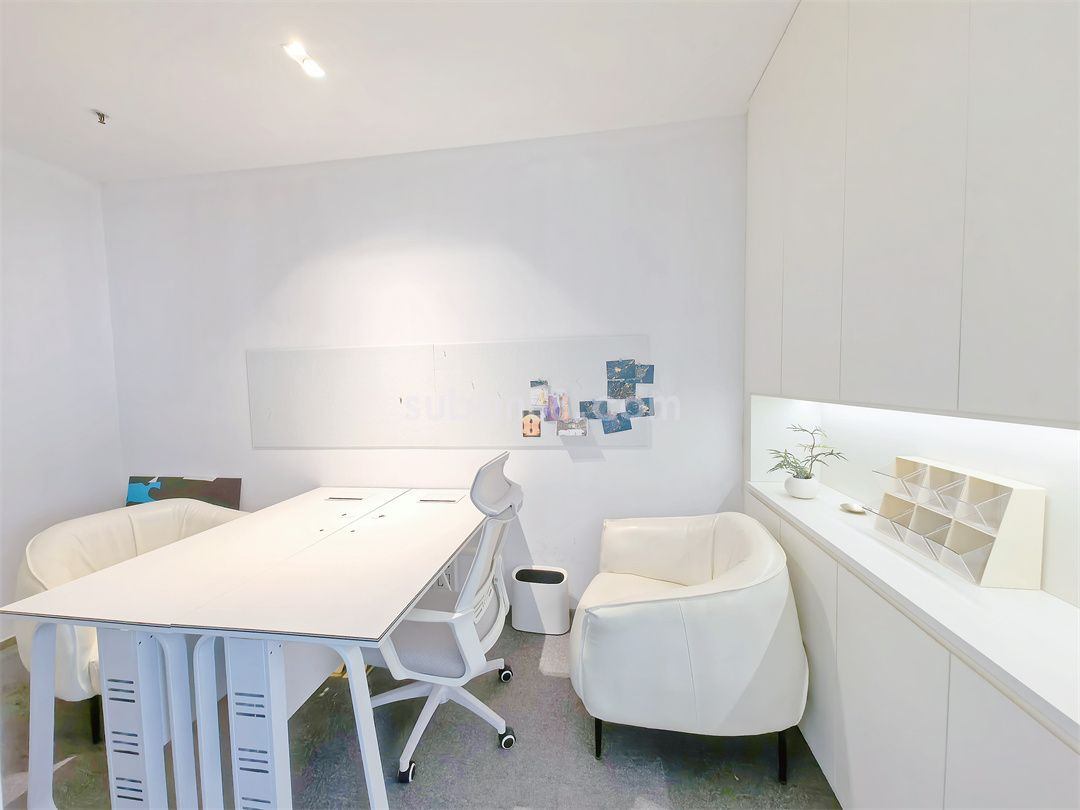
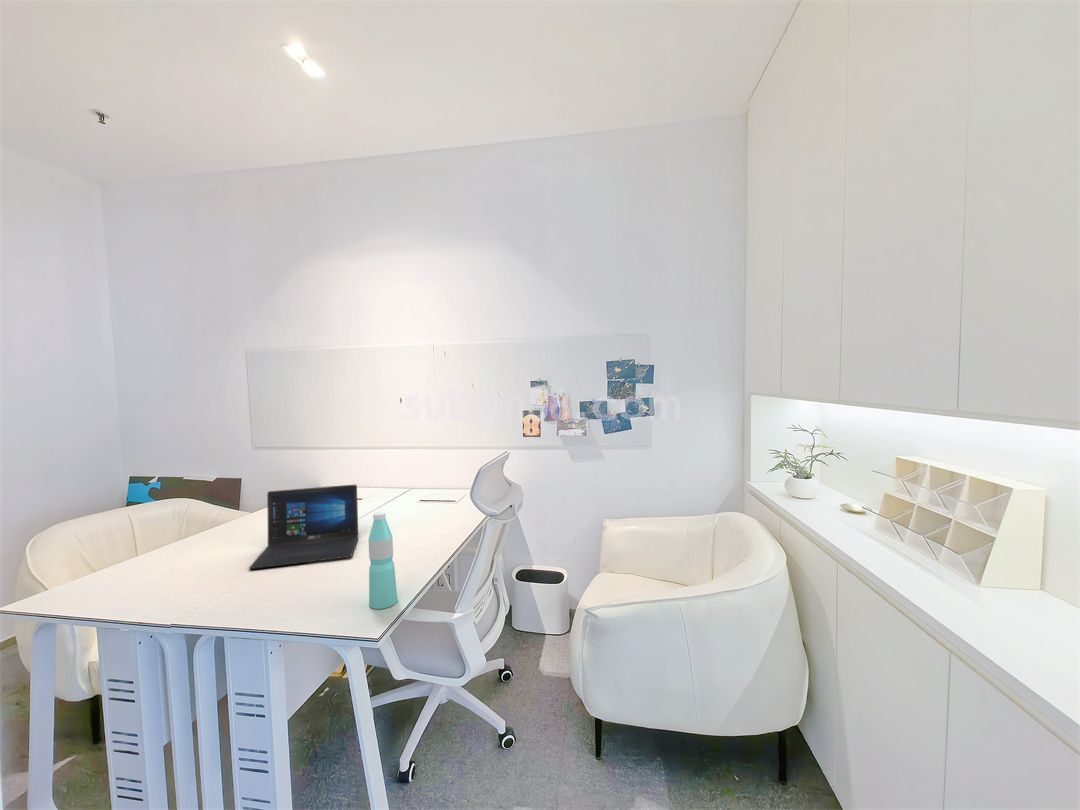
+ laptop (307, 523)
+ water bottle (381, 558)
